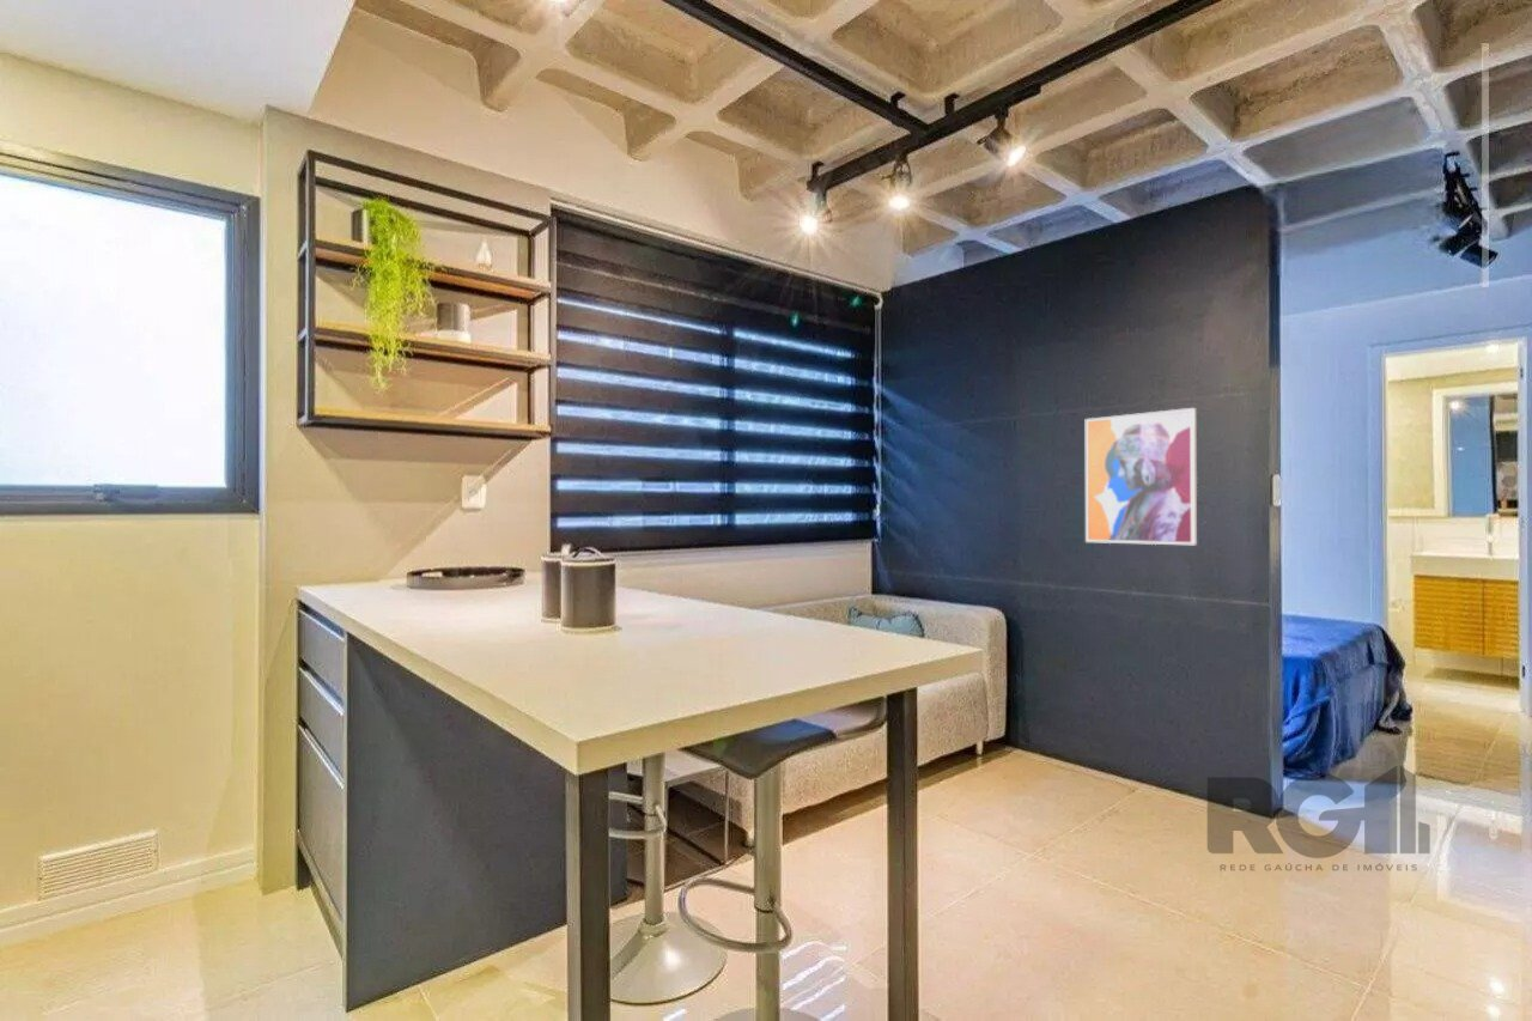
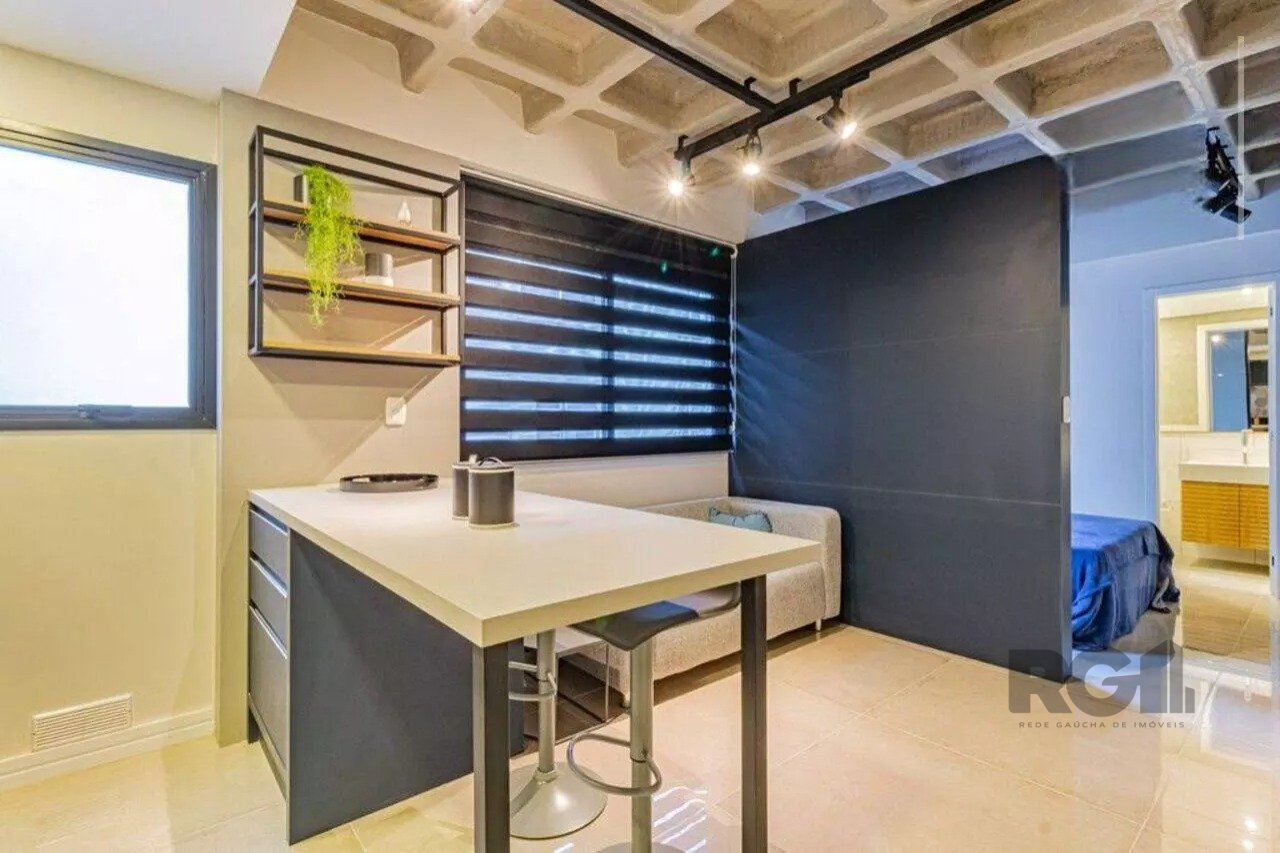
- wall art (1137, 478)
